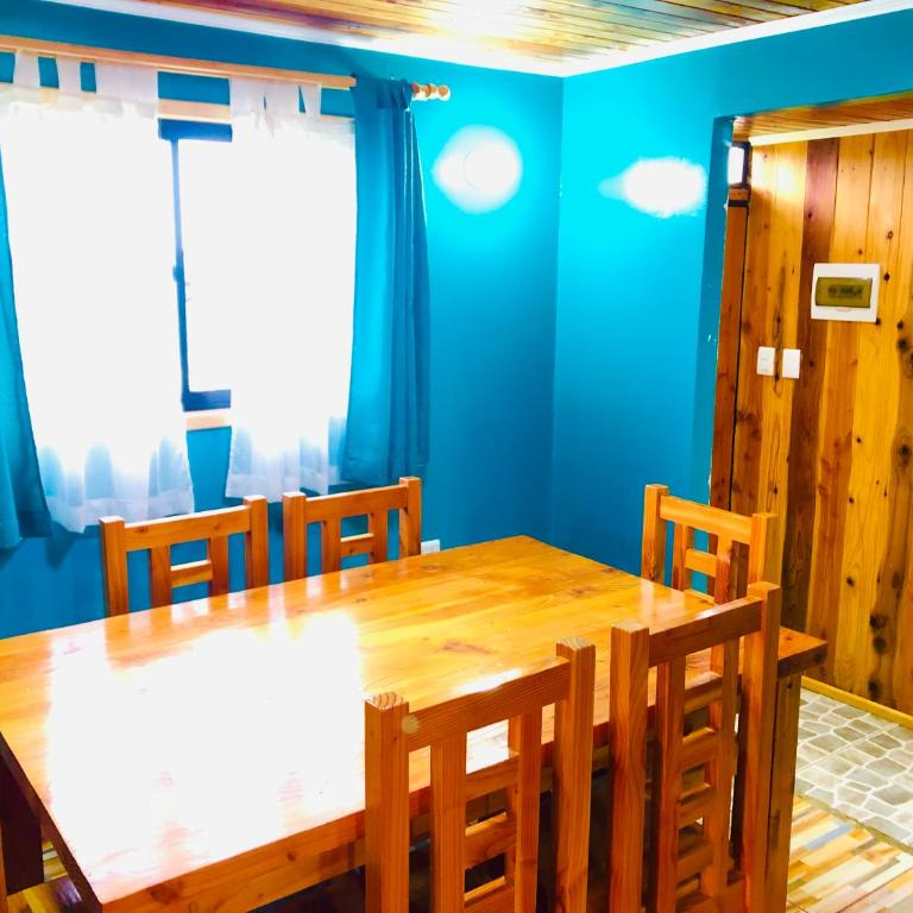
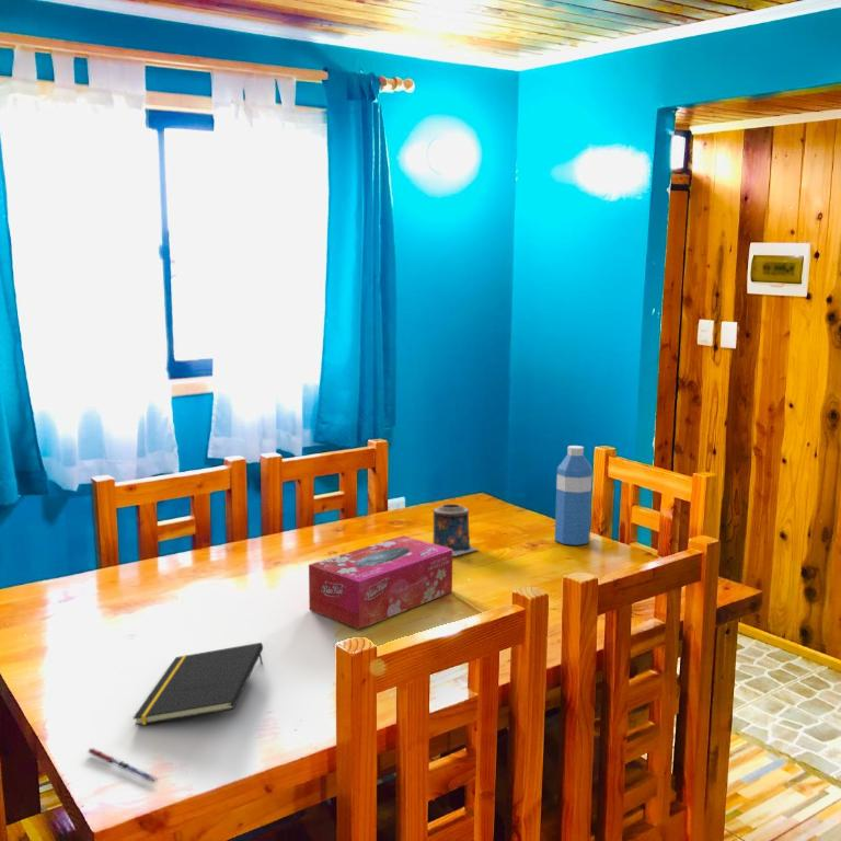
+ candle (456, 527)
+ water bottle (574, 493)
+ pen (122, 763)
+ tissue box (382, 578)
+ notepad (203, 681)
